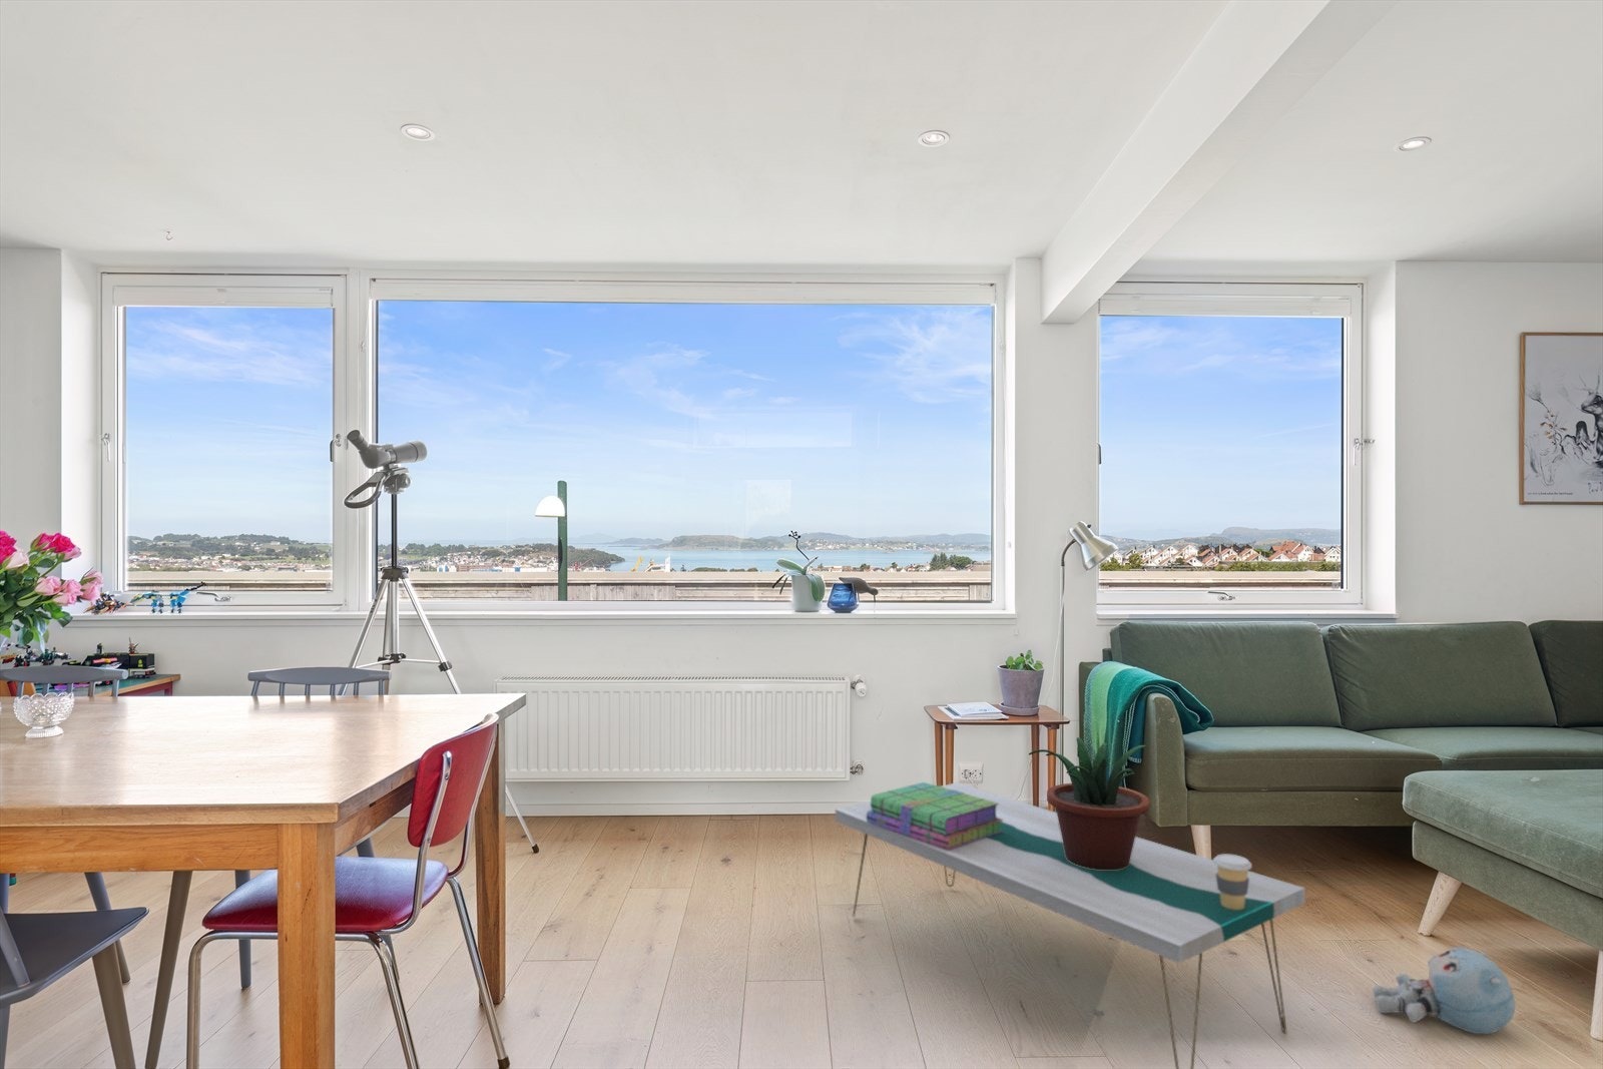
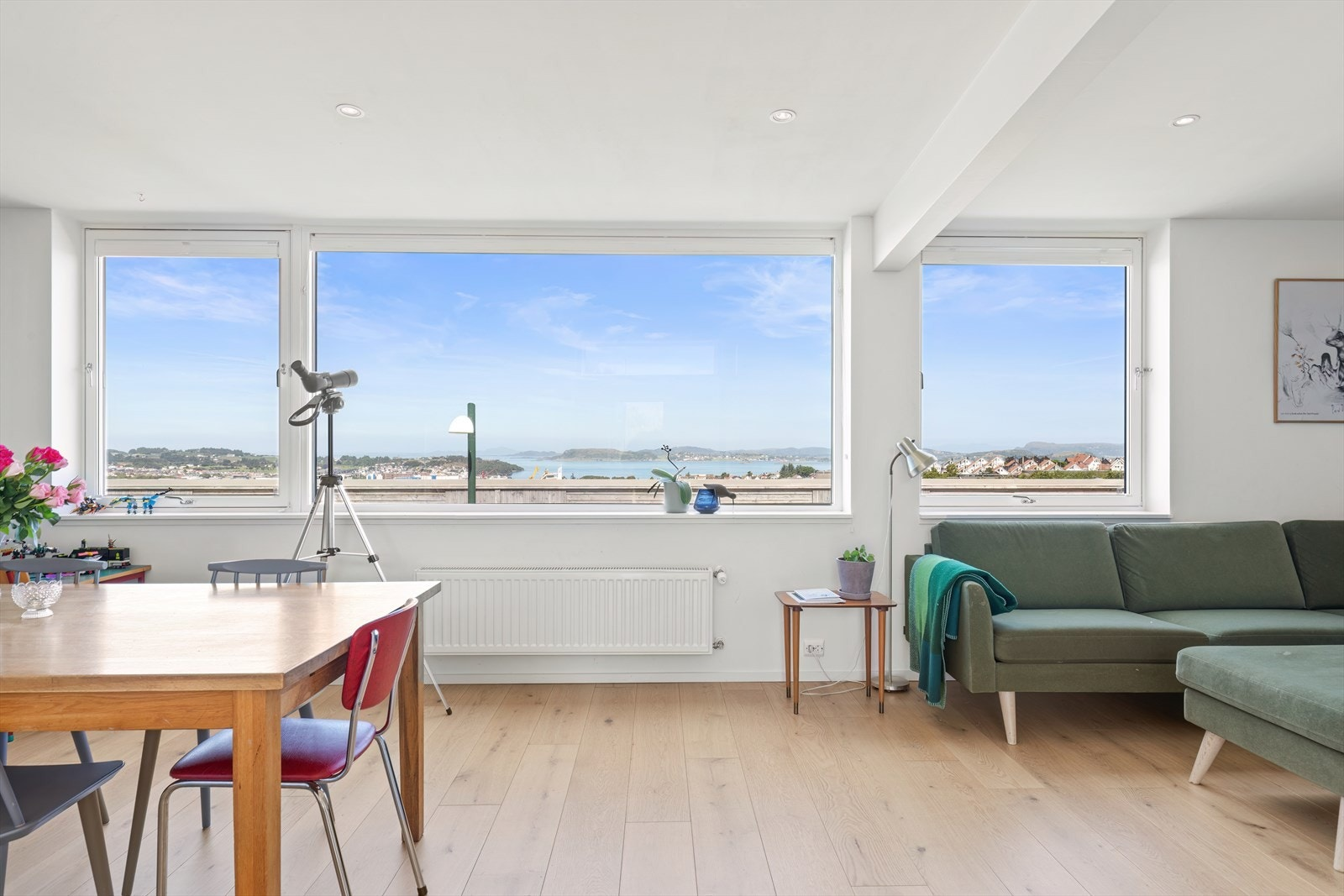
- coffee cup (1232, 880)
- plush toy (1442, 984)
- coffee table (1040, 904)
- potted plant (1087, 801)
- stack of books (934, 812)
